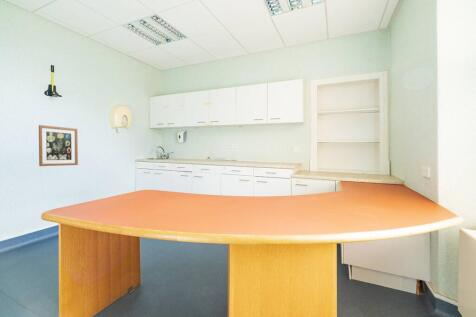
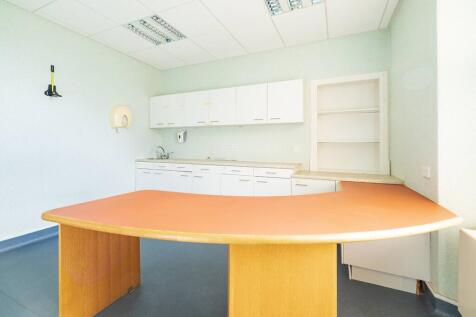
- wall art (59, 146)
